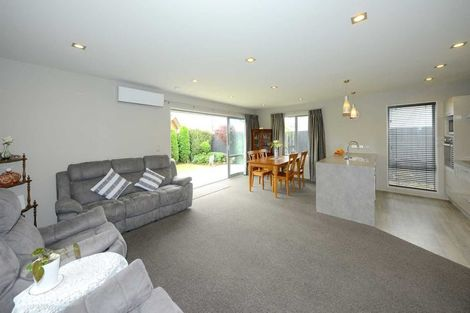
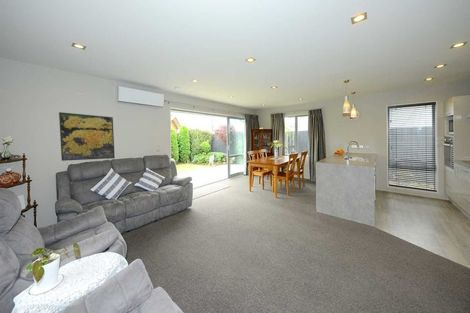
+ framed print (89, 137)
